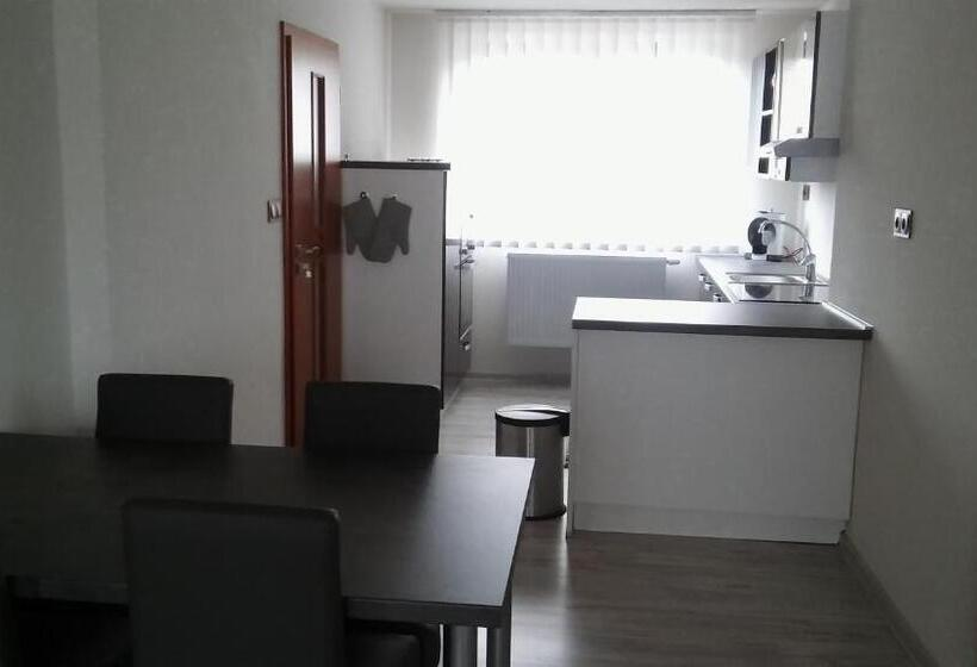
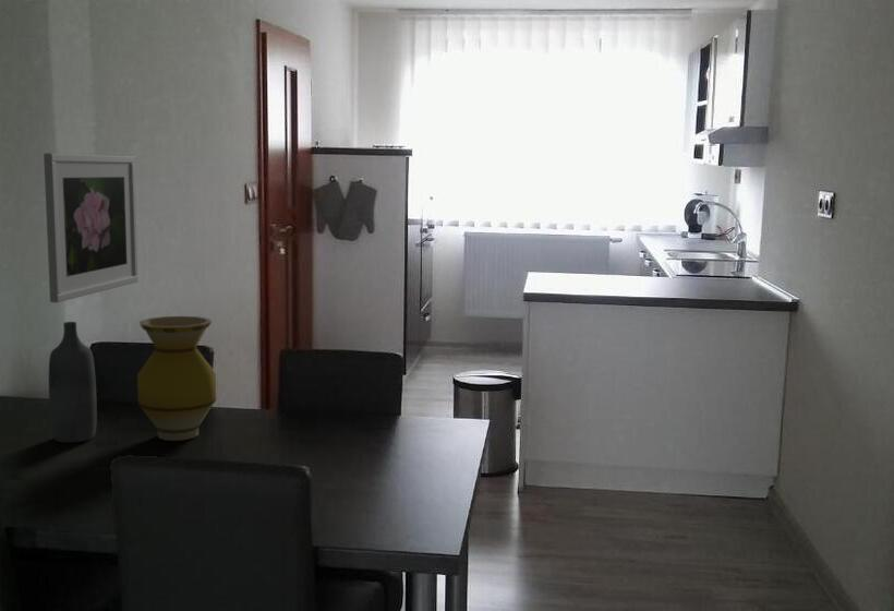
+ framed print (95, 224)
+ bottle (72, 380)
+ vase (177, 379)
